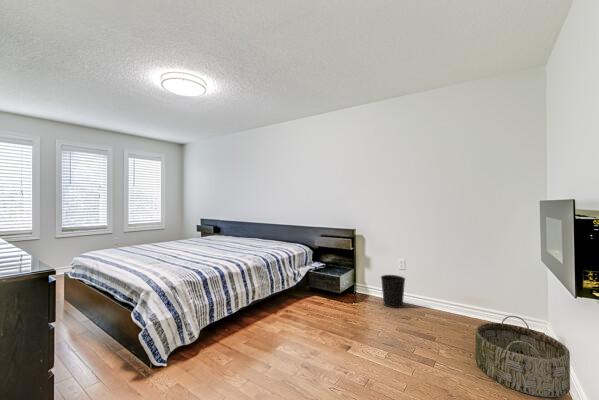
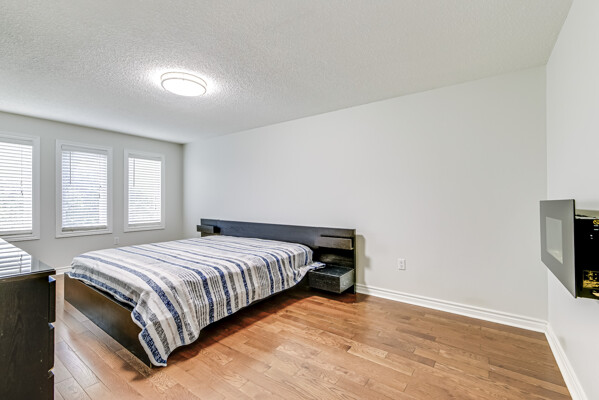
- basket (518, 349)
- wastebasket (392, 291)
